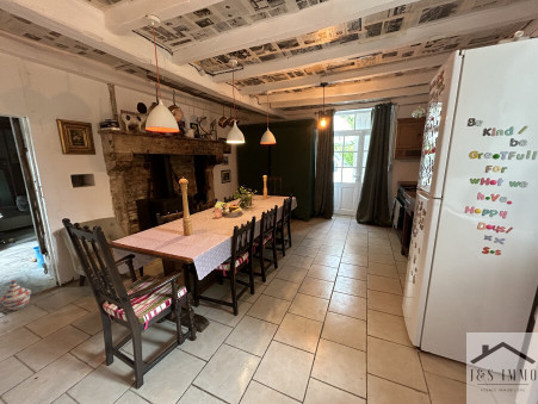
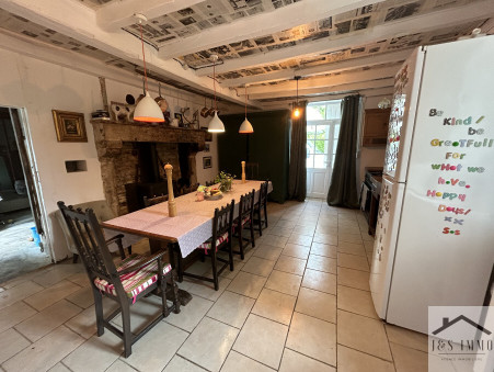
- woven basket (16, 293)
